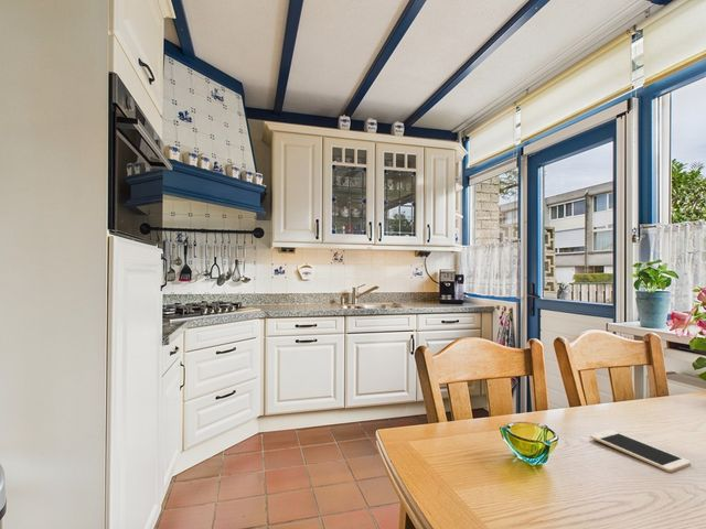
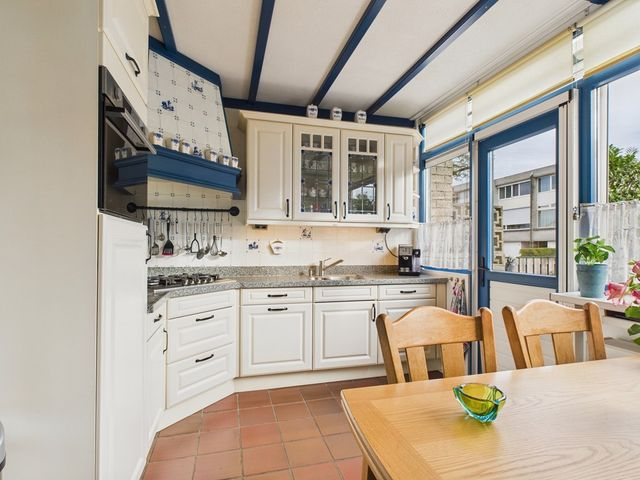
- cell phone (637, 449)
